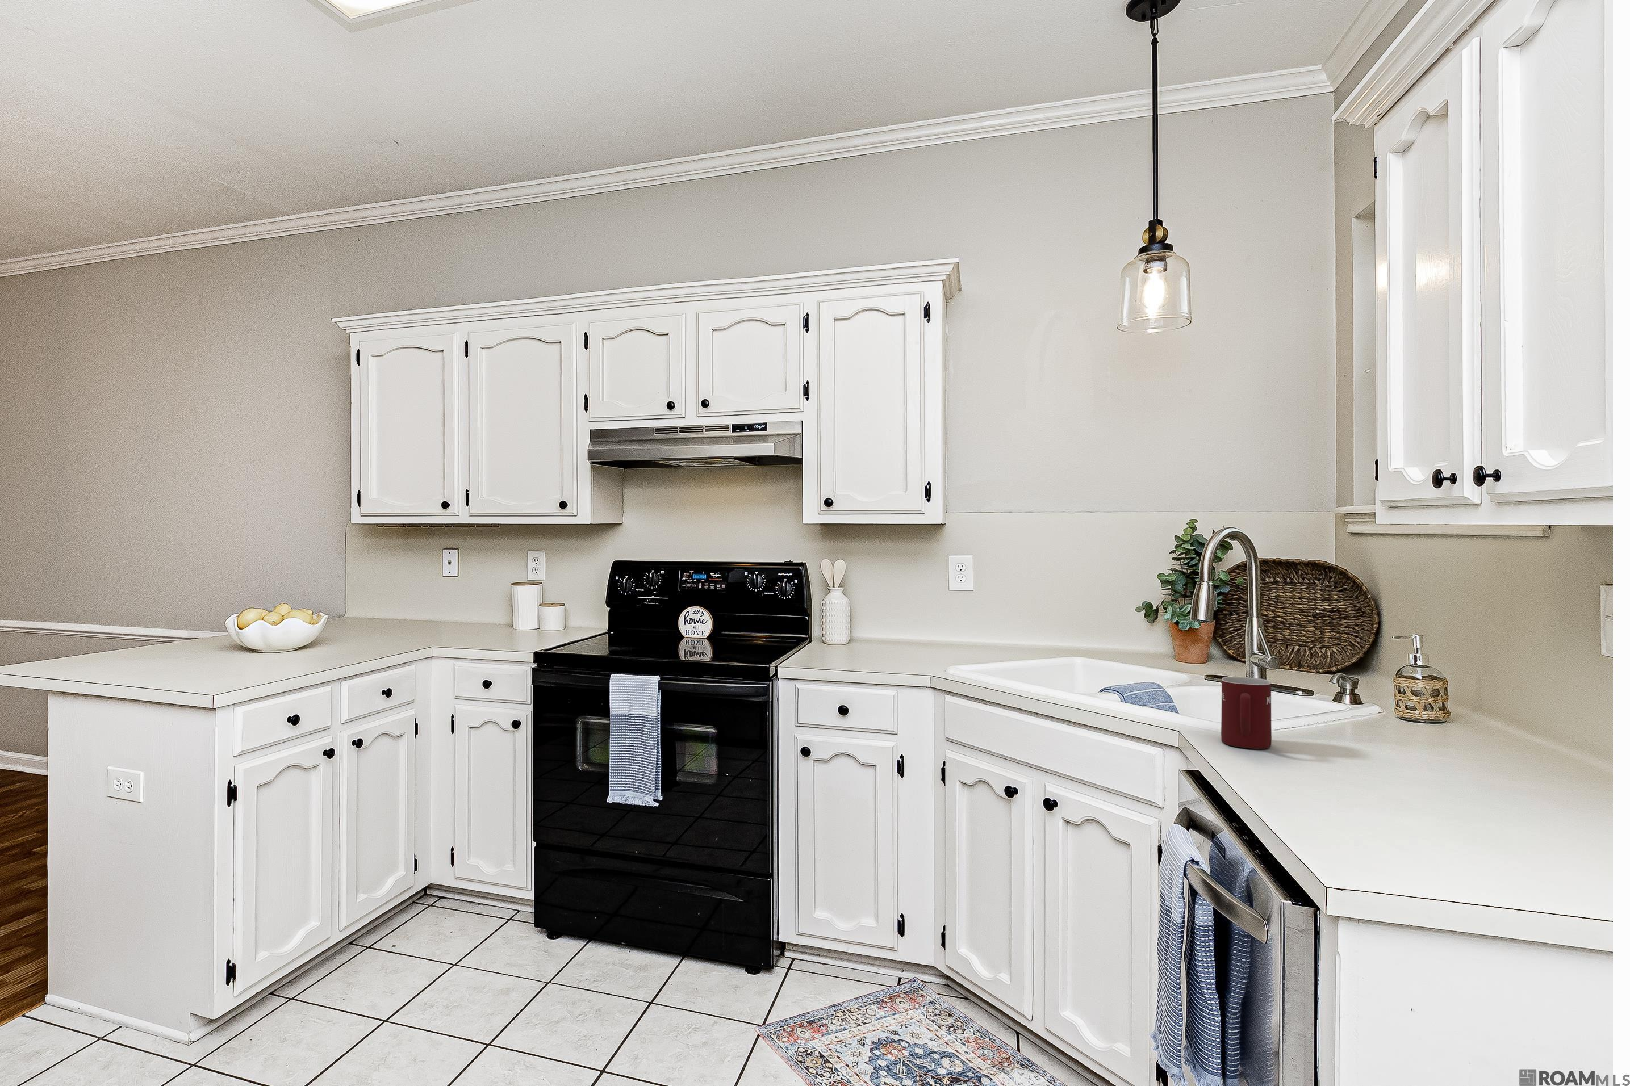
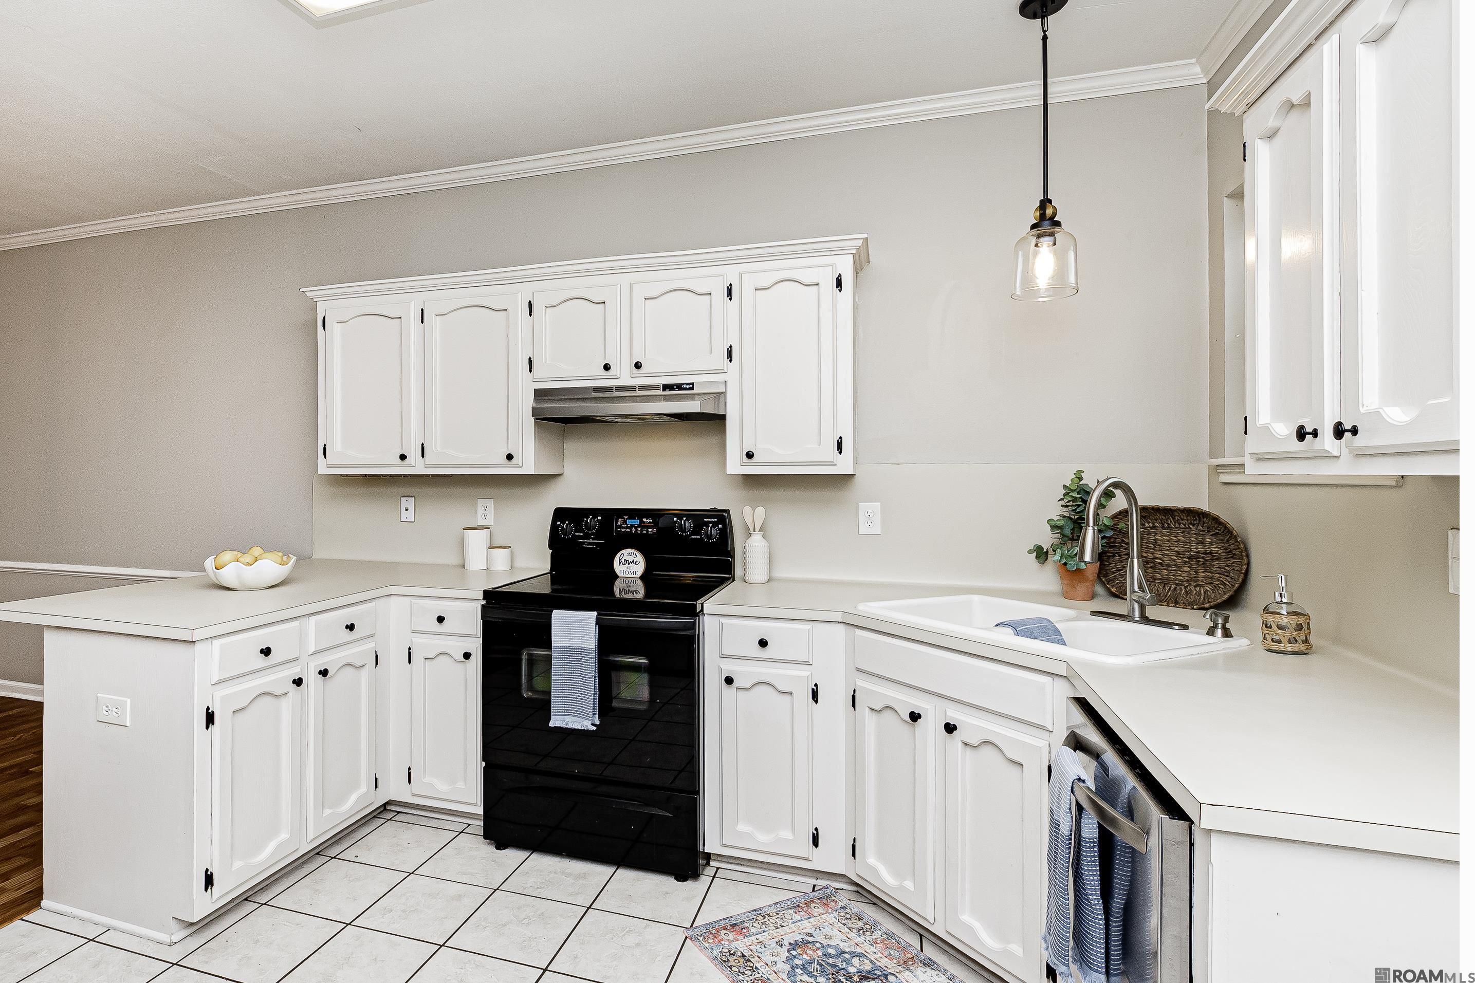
- mug (1246, 713)
